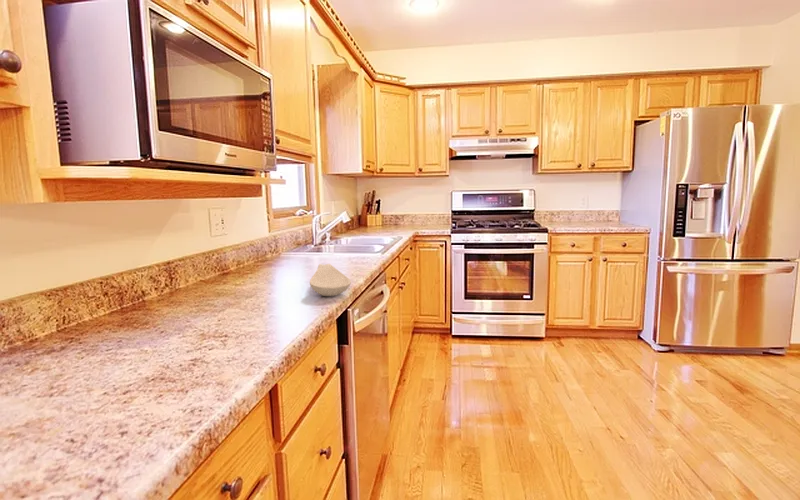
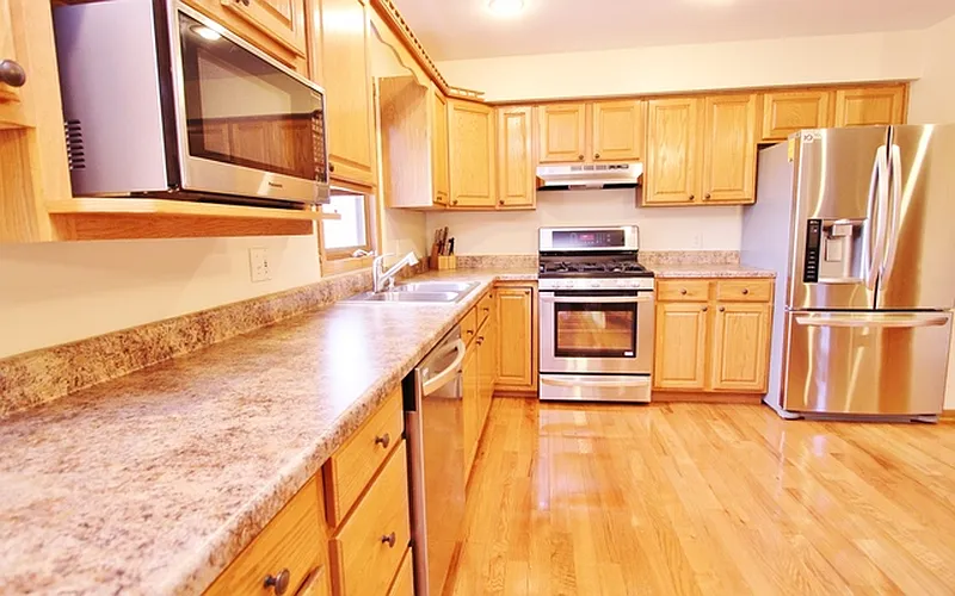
- spoon rest (327, 278)
